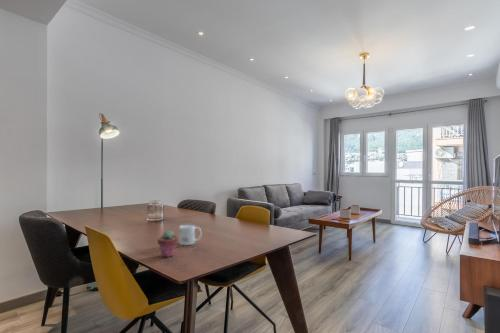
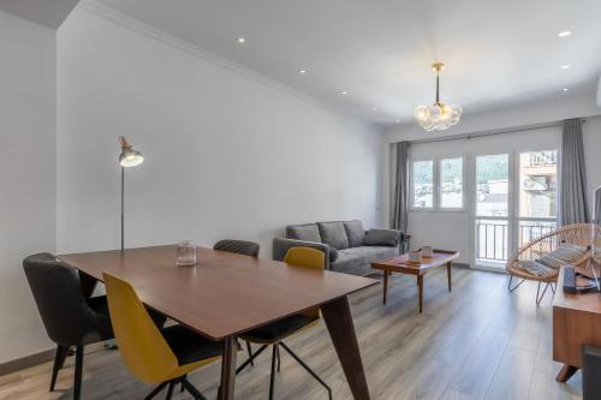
- potted succulent (167, 242)
- mug (190, 234)
